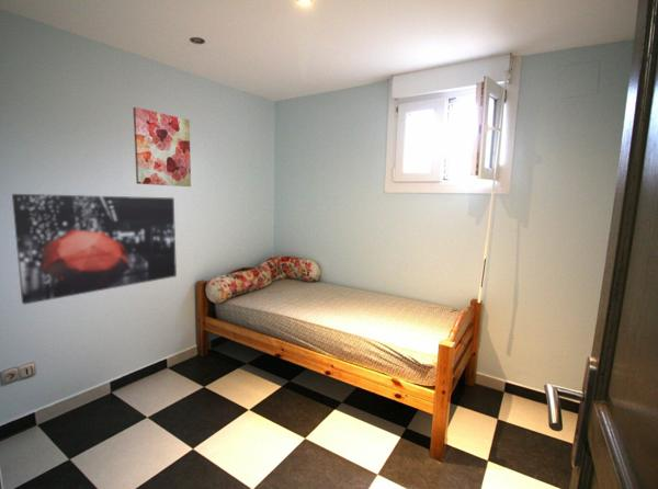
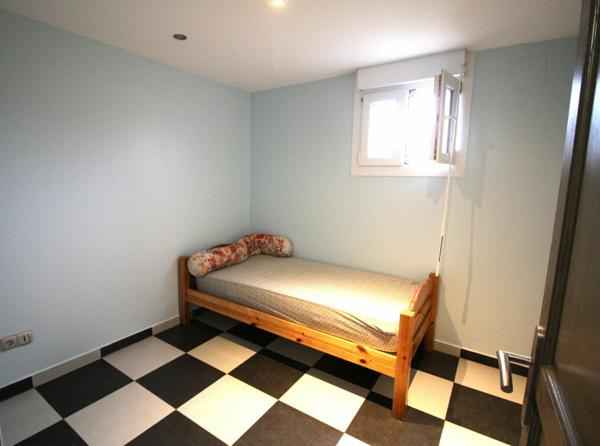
- wall art (163, 150)
- wall art (109, 242)
